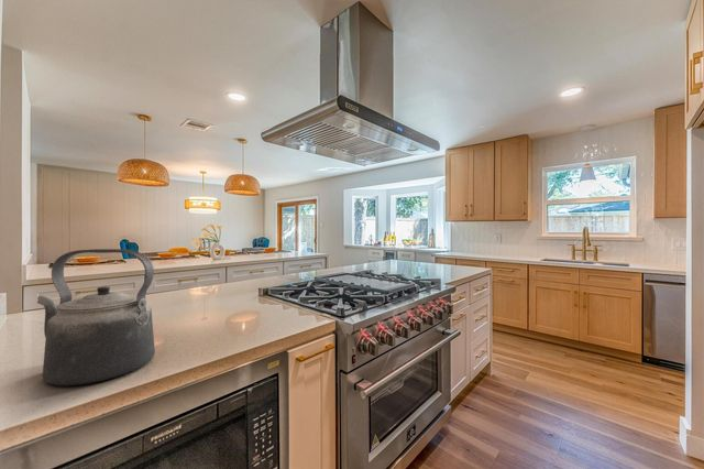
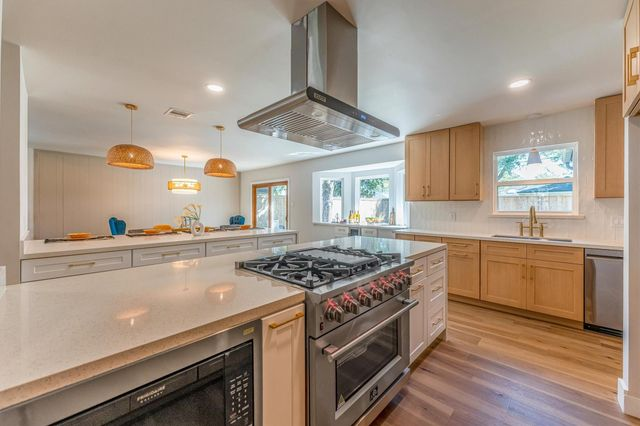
- kettle (95, 307)
